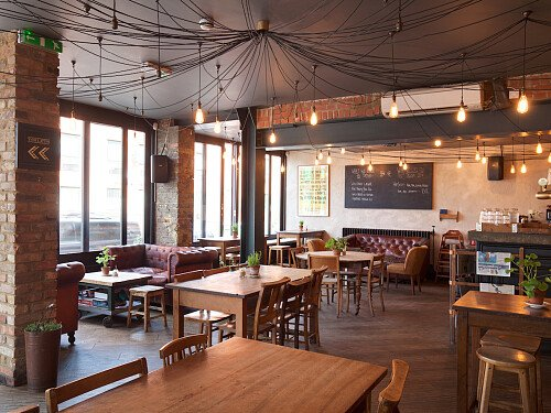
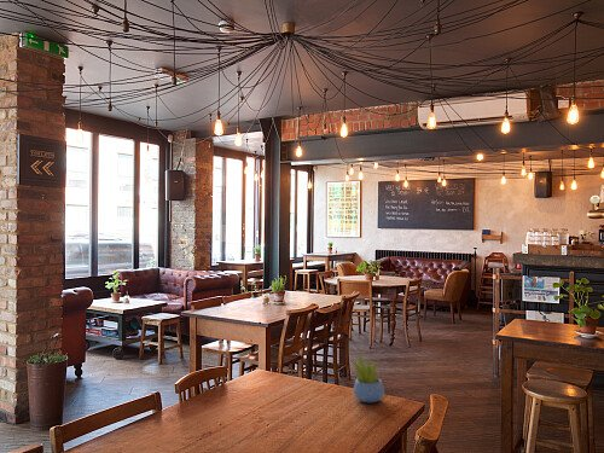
+ succulent plant (367, 376)
